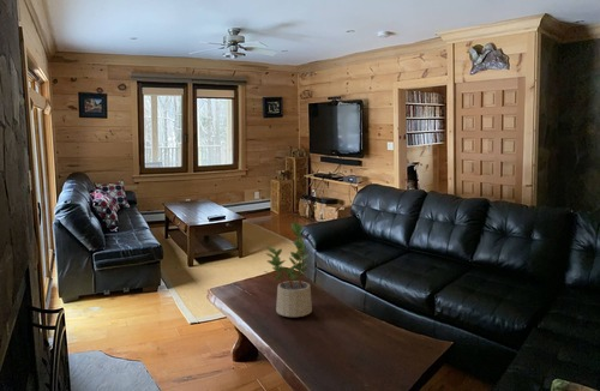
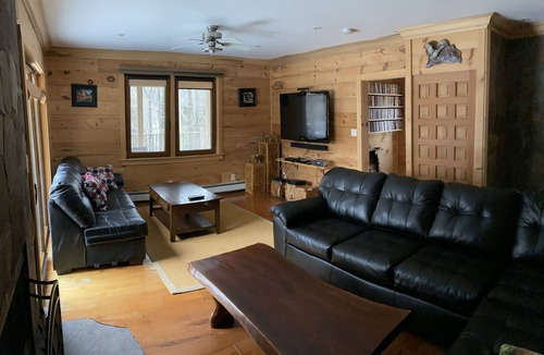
- potted plant (288, 269)
